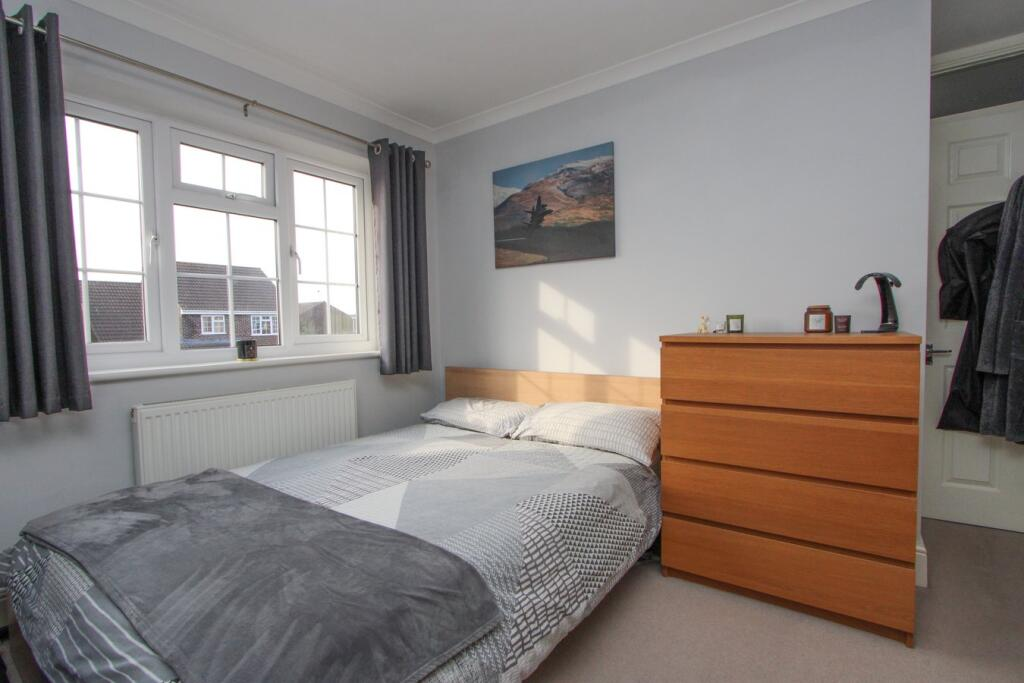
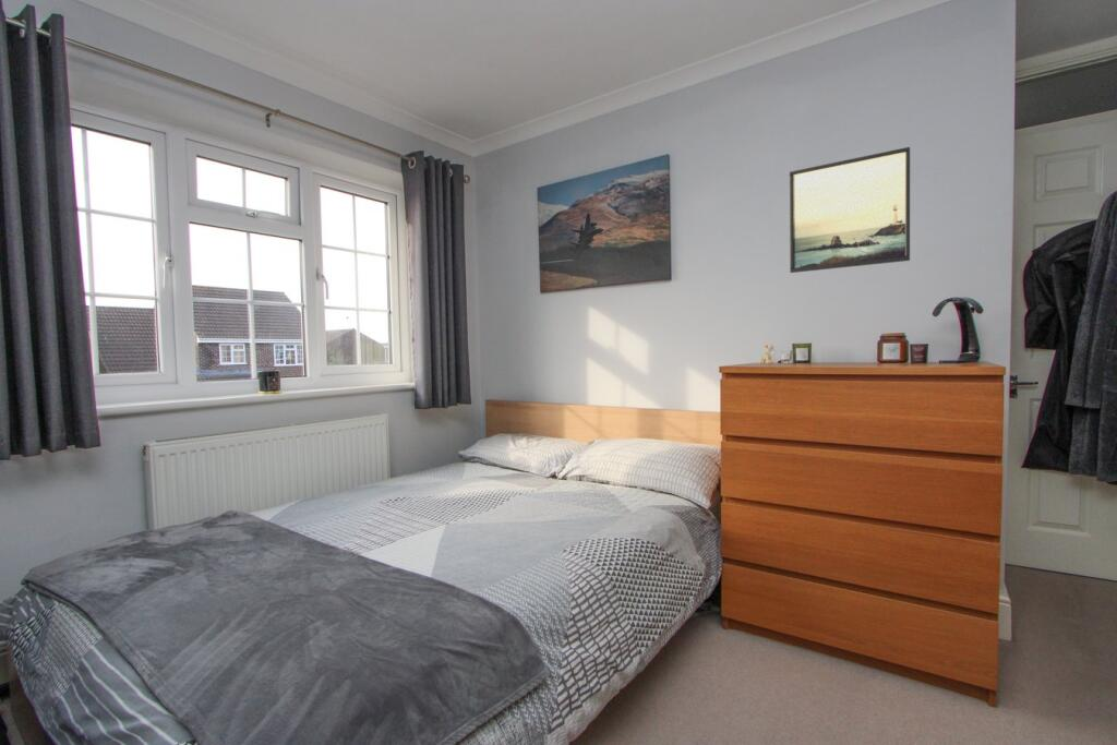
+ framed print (845, 214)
